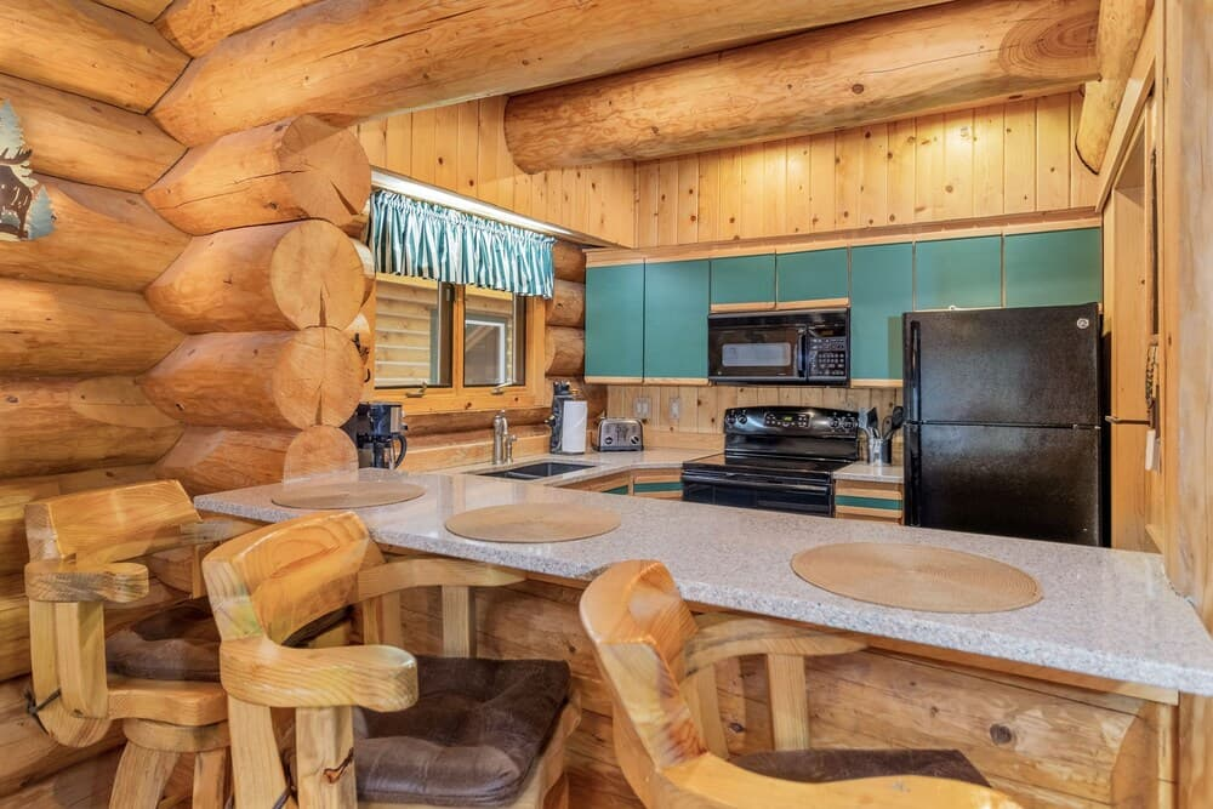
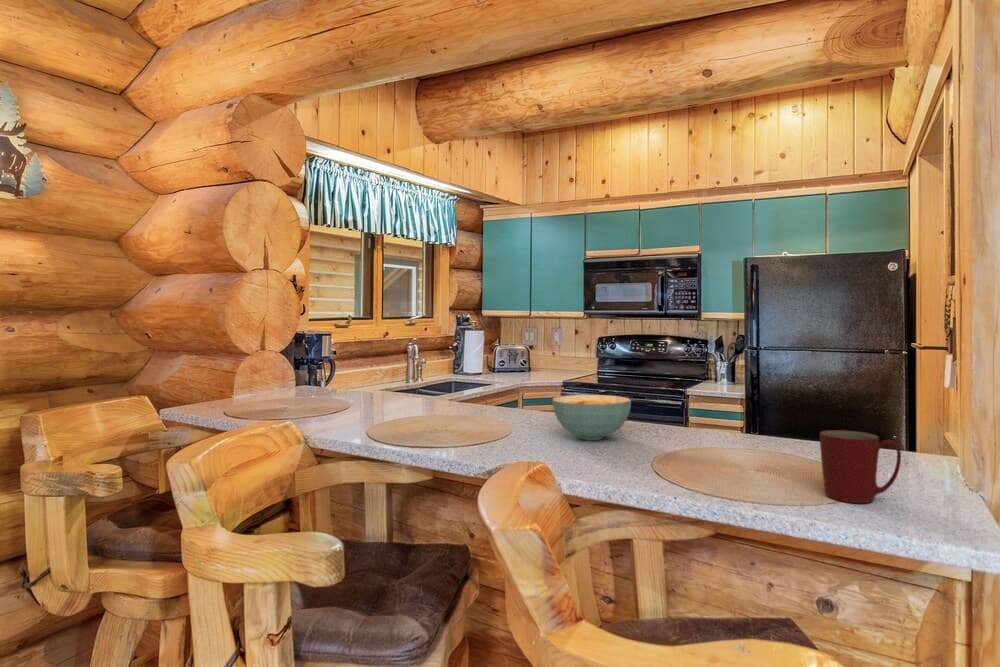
+ mug (859, 466)
+ cereal bowl (591, 418)
